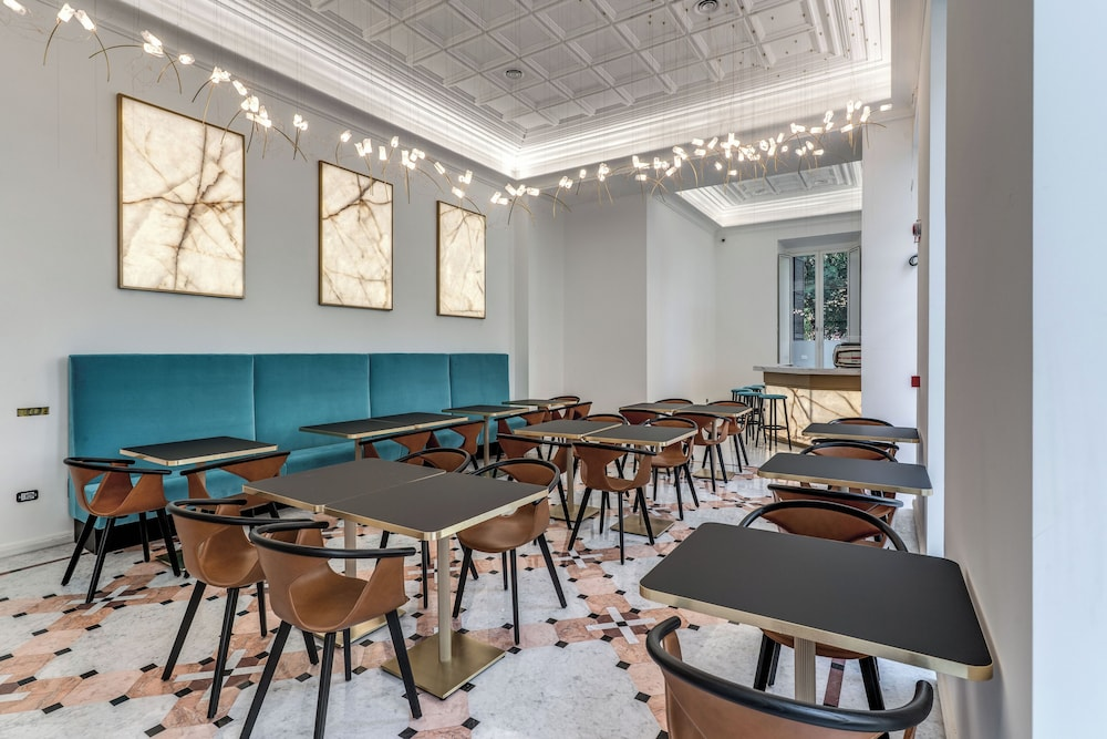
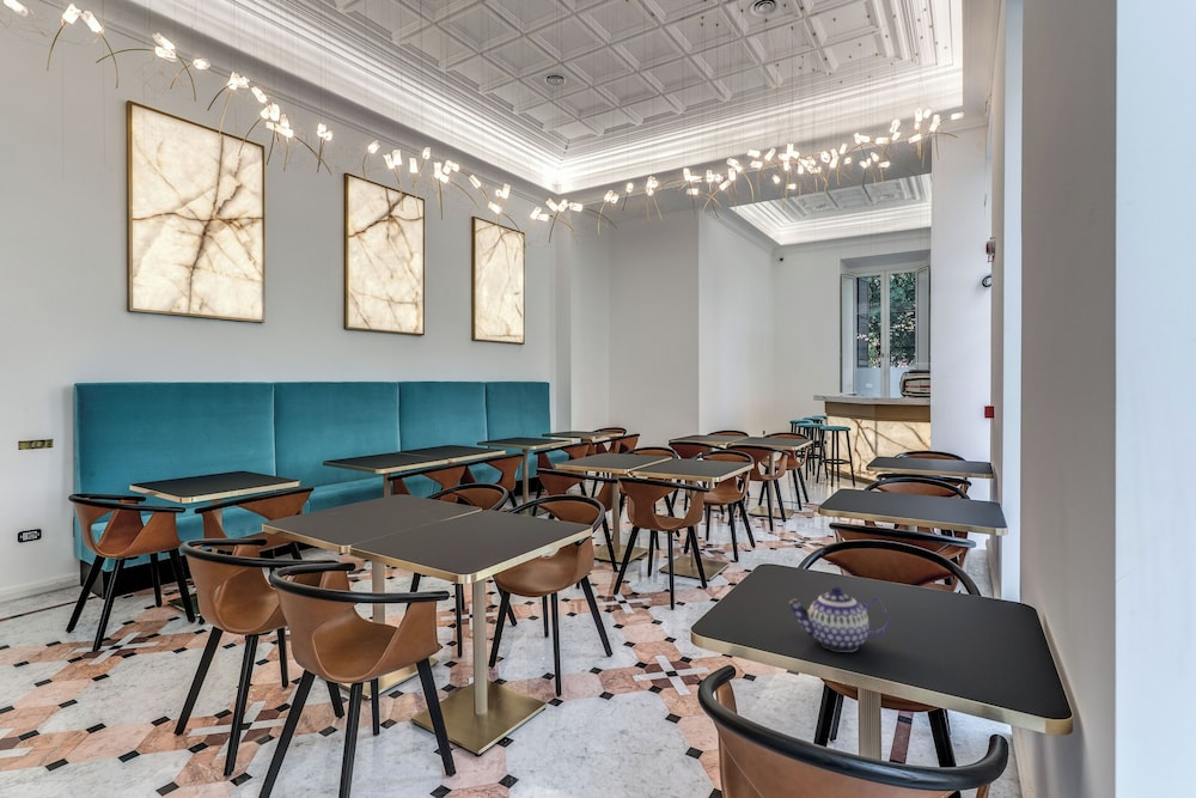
+ teapot (838, 615)
